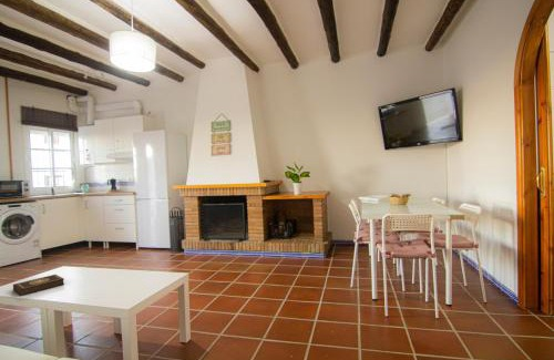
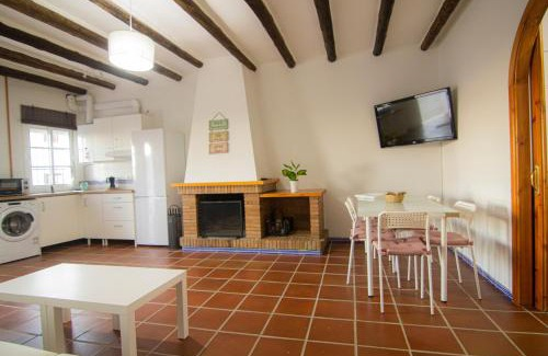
- book (39, 284)
